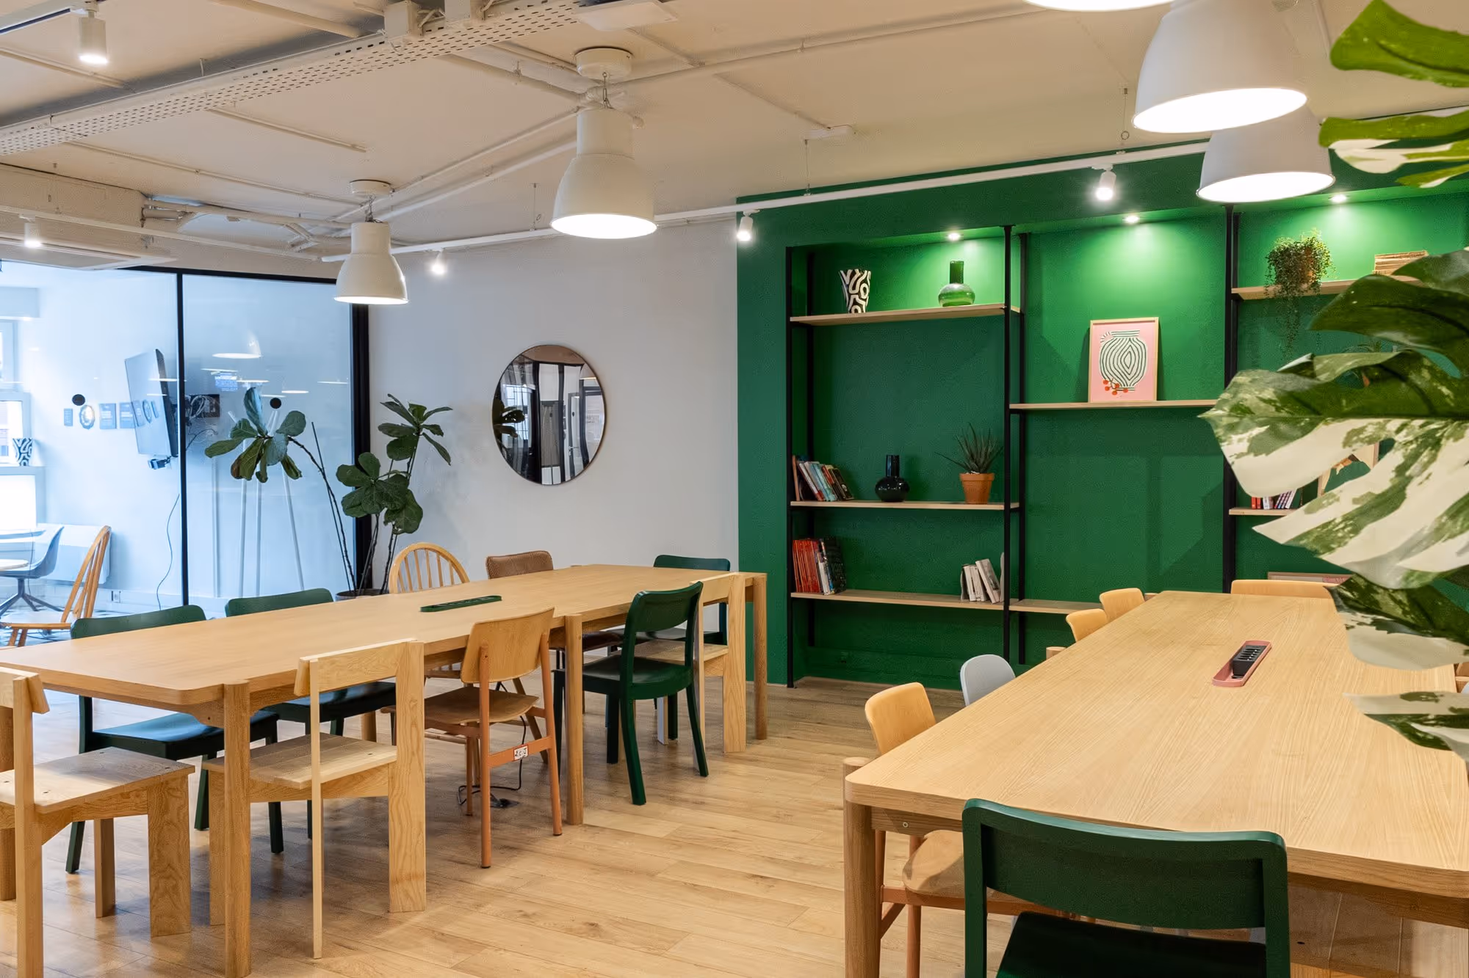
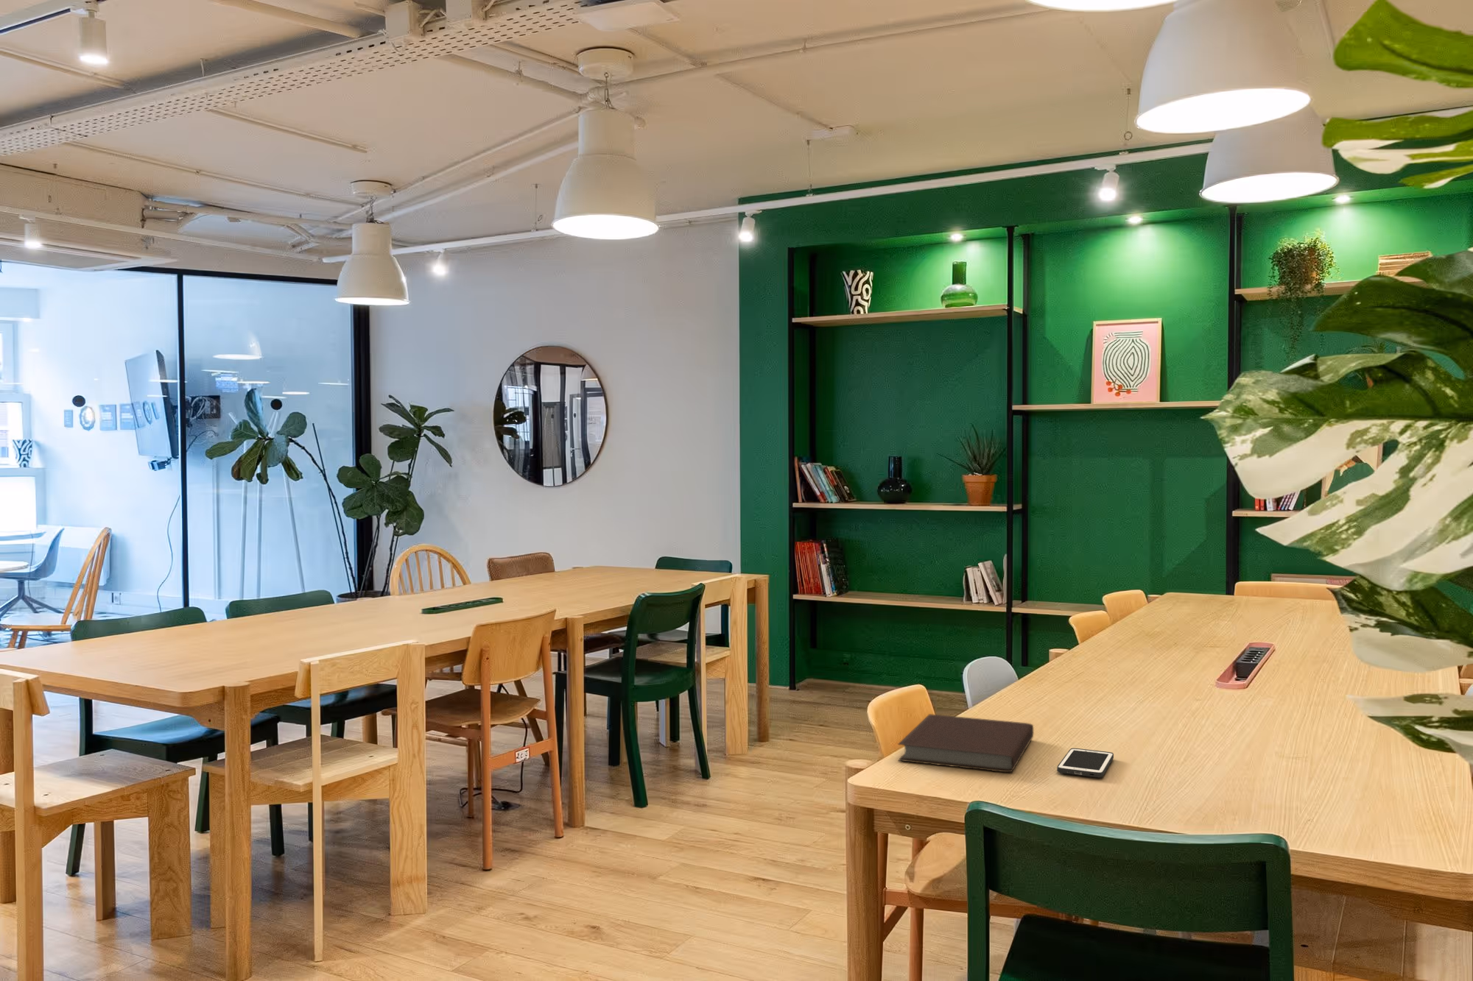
+ cell phone (1085, 762)
+ notebook (968, 741)
